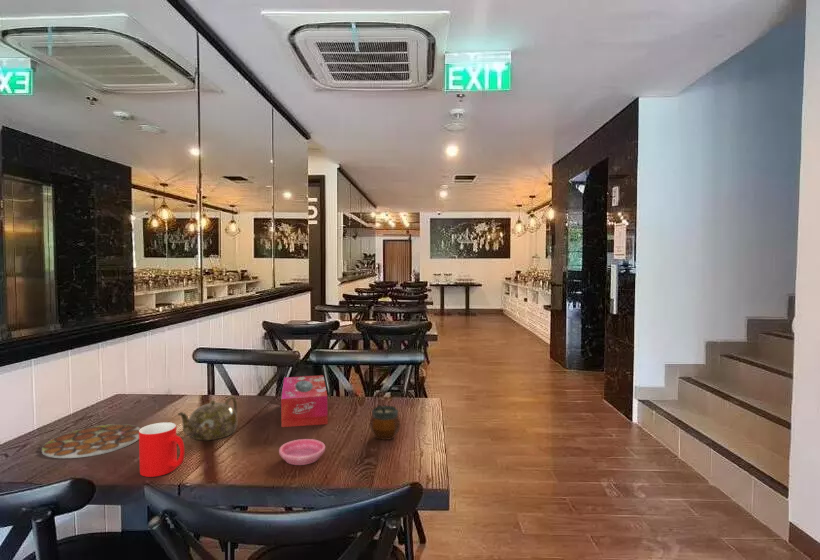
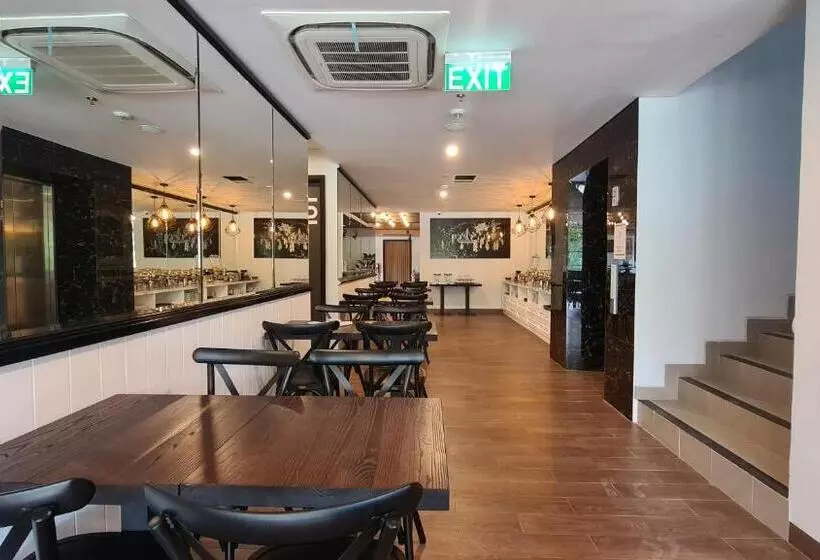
- plate (94, 440)
- saucer (302, 452)
- tissue box (304, 399)
- cup (163, 449)
- teapot (210, 417)
- gourd (384, 418)
